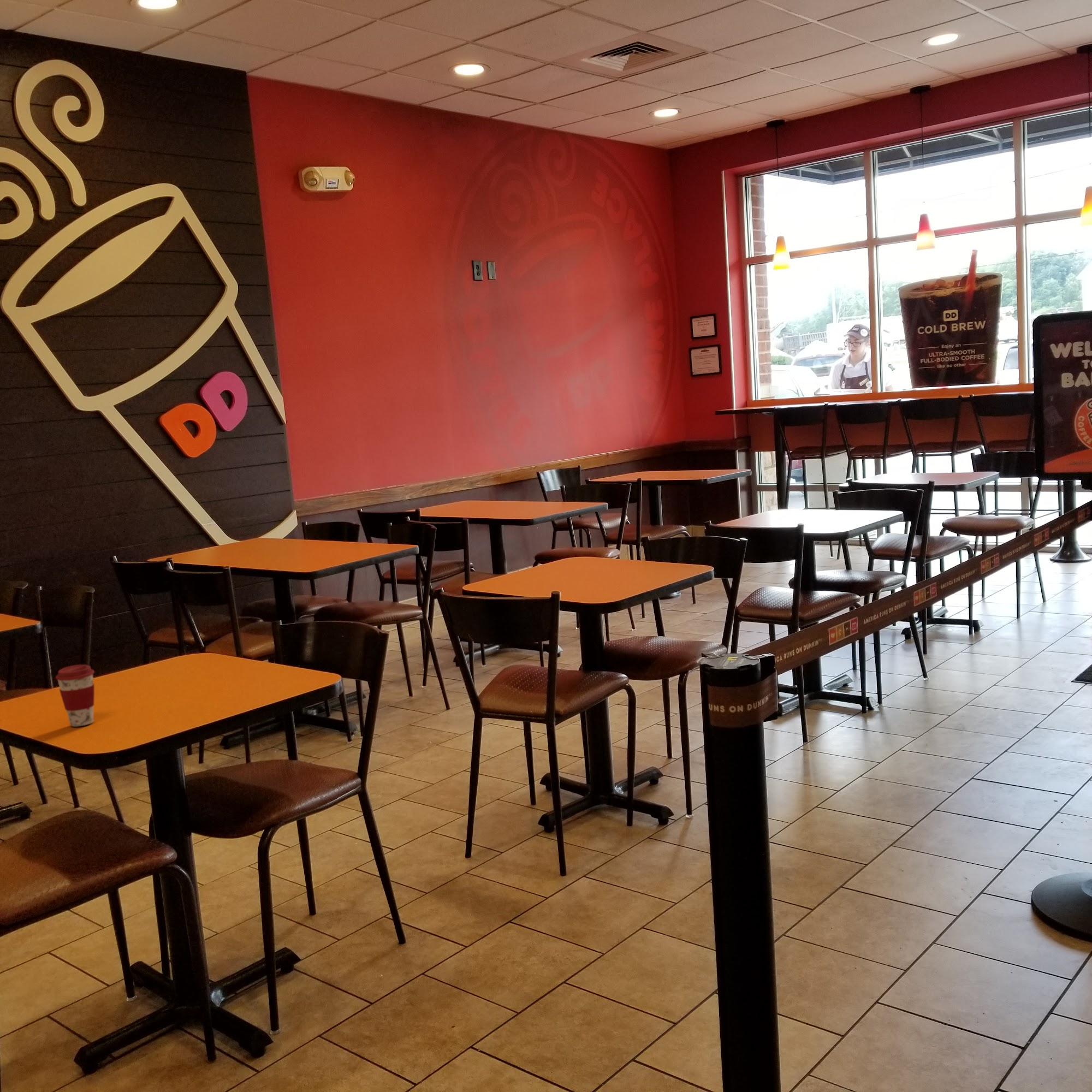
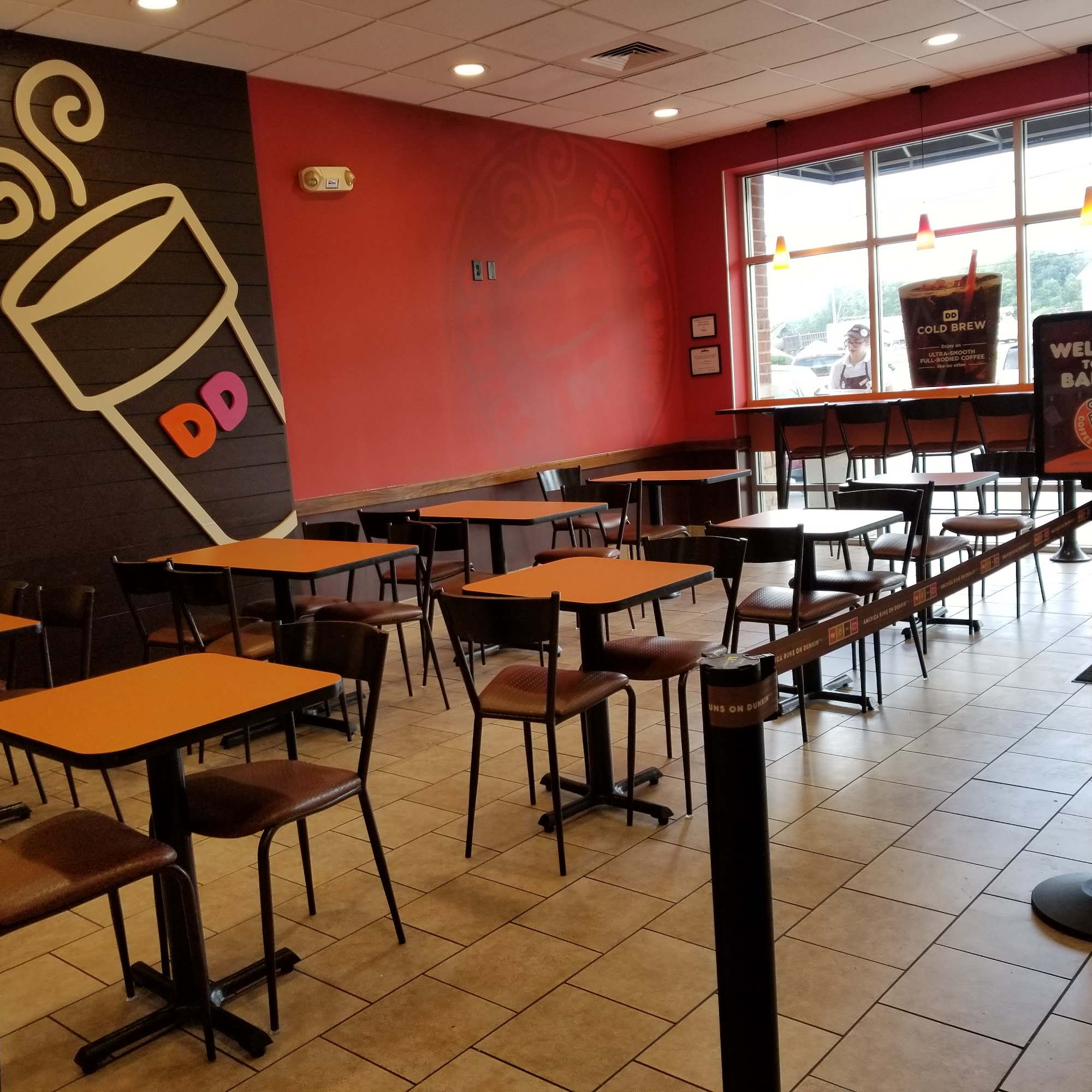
- coffee cup (78, 696)
